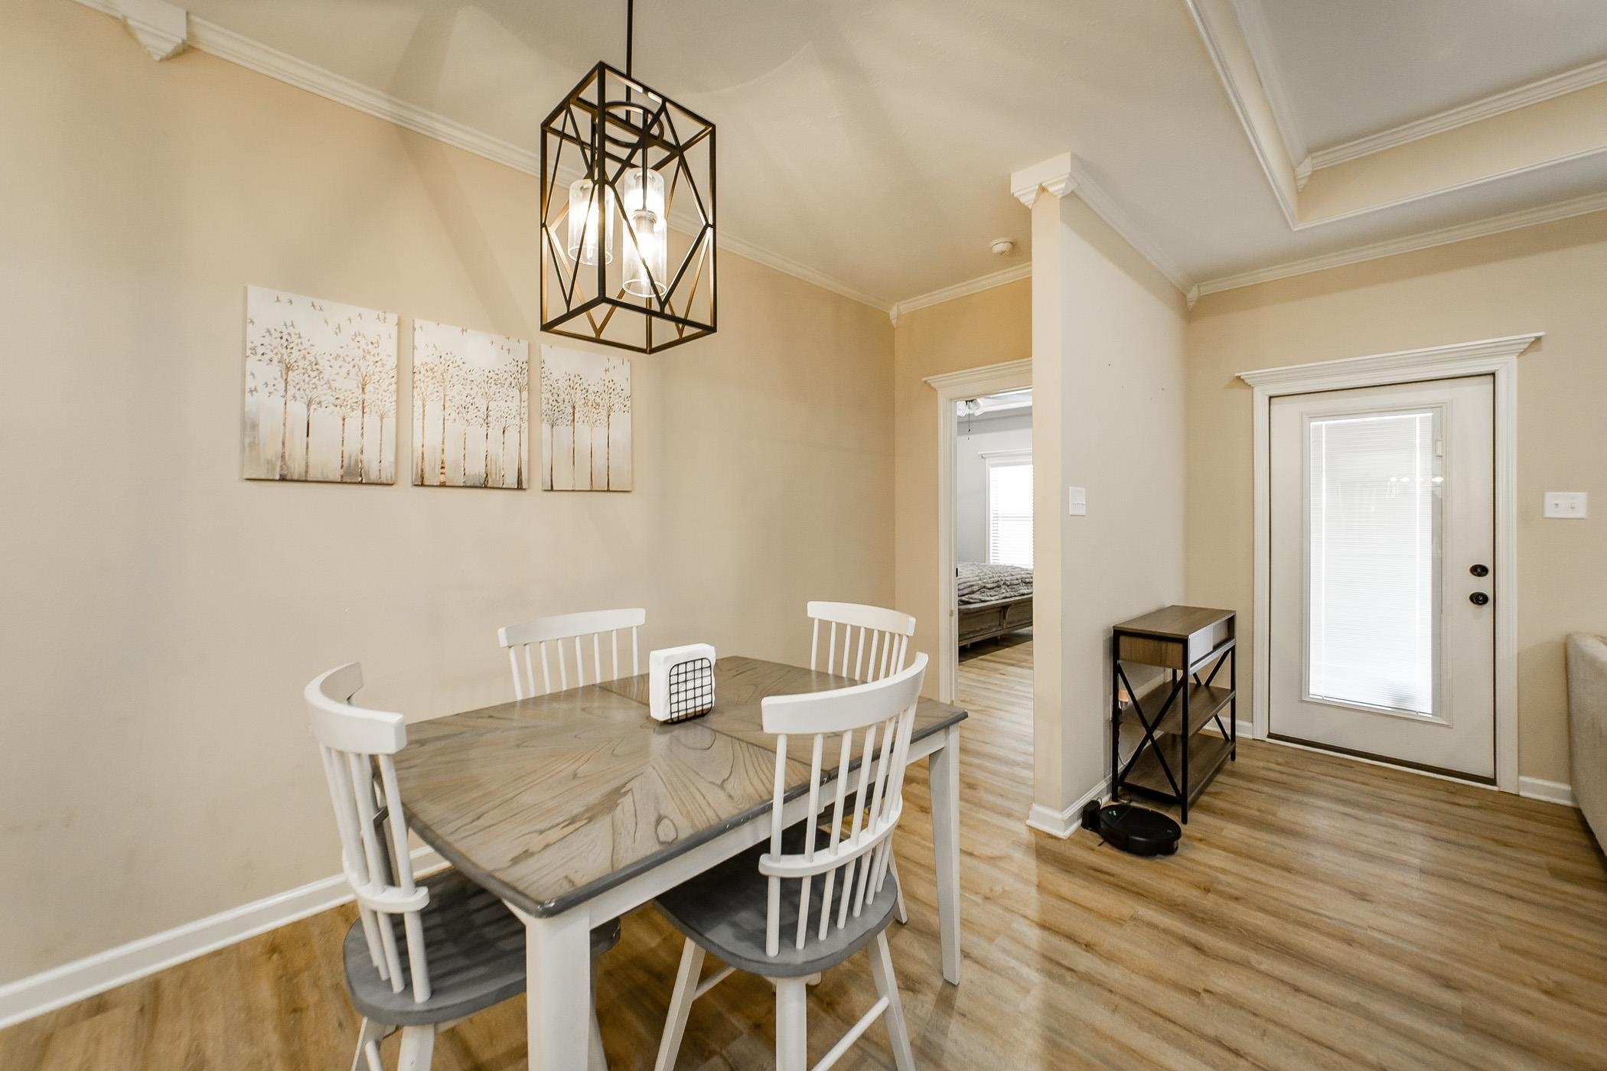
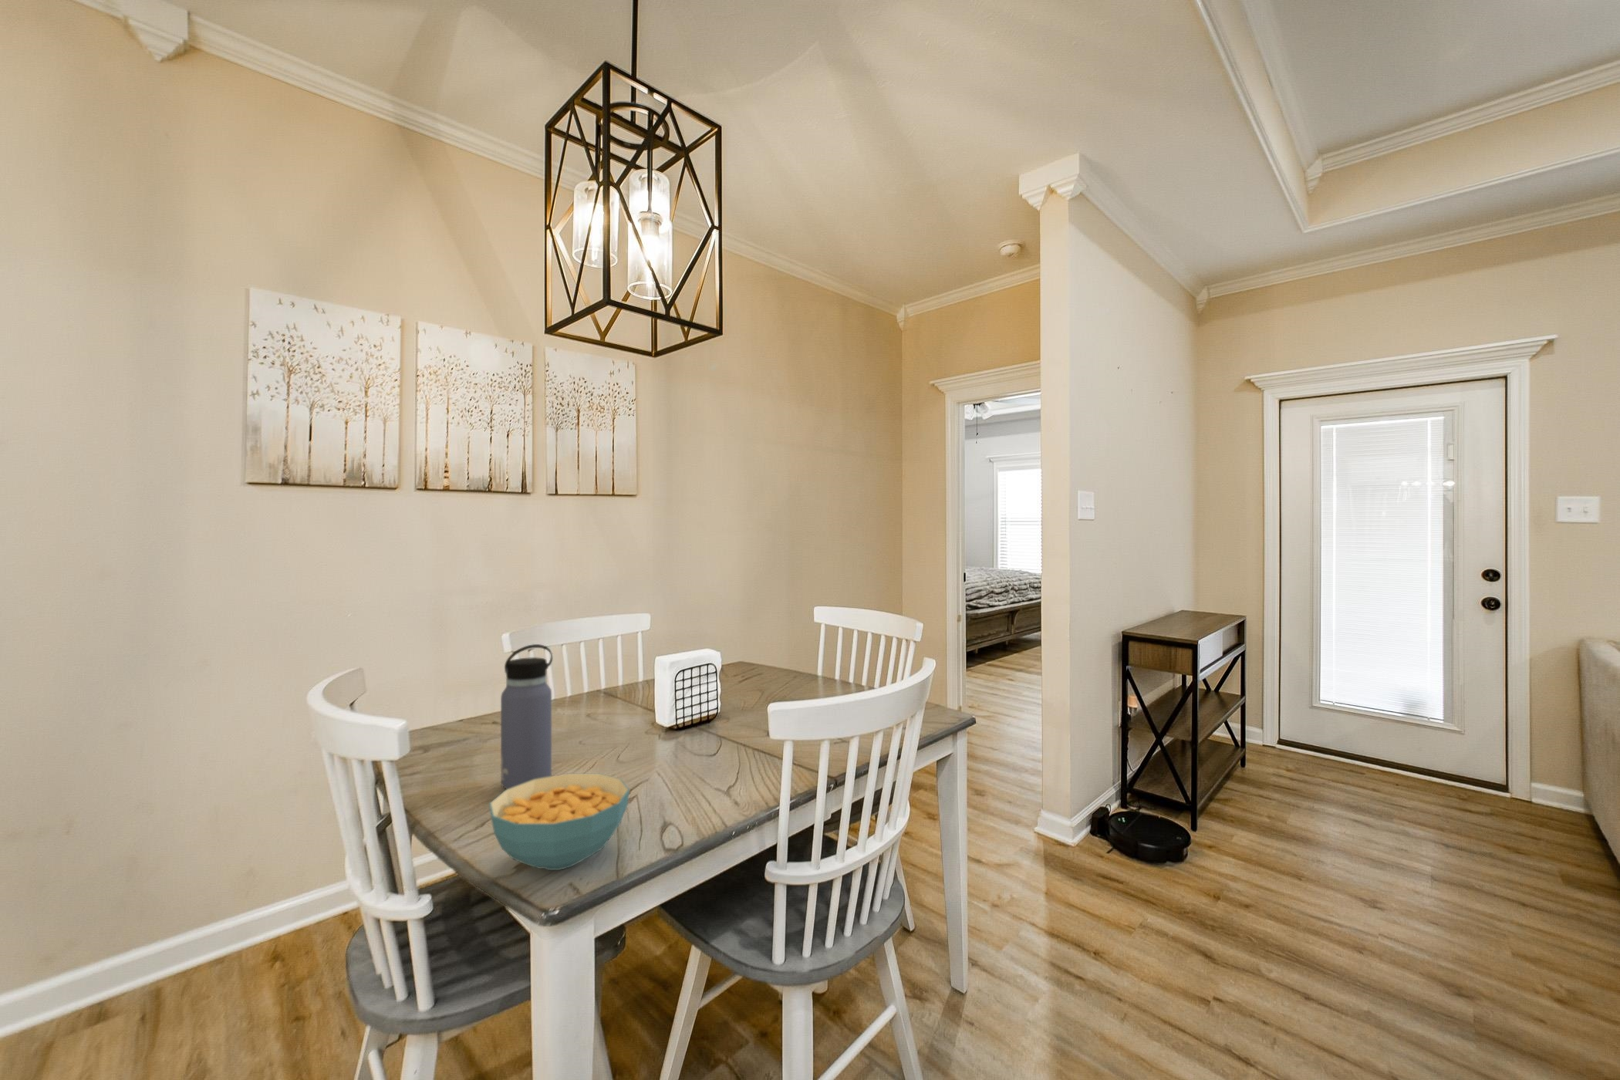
+ water bottle (527, 712)
+ cereal bowl (560, 828)
